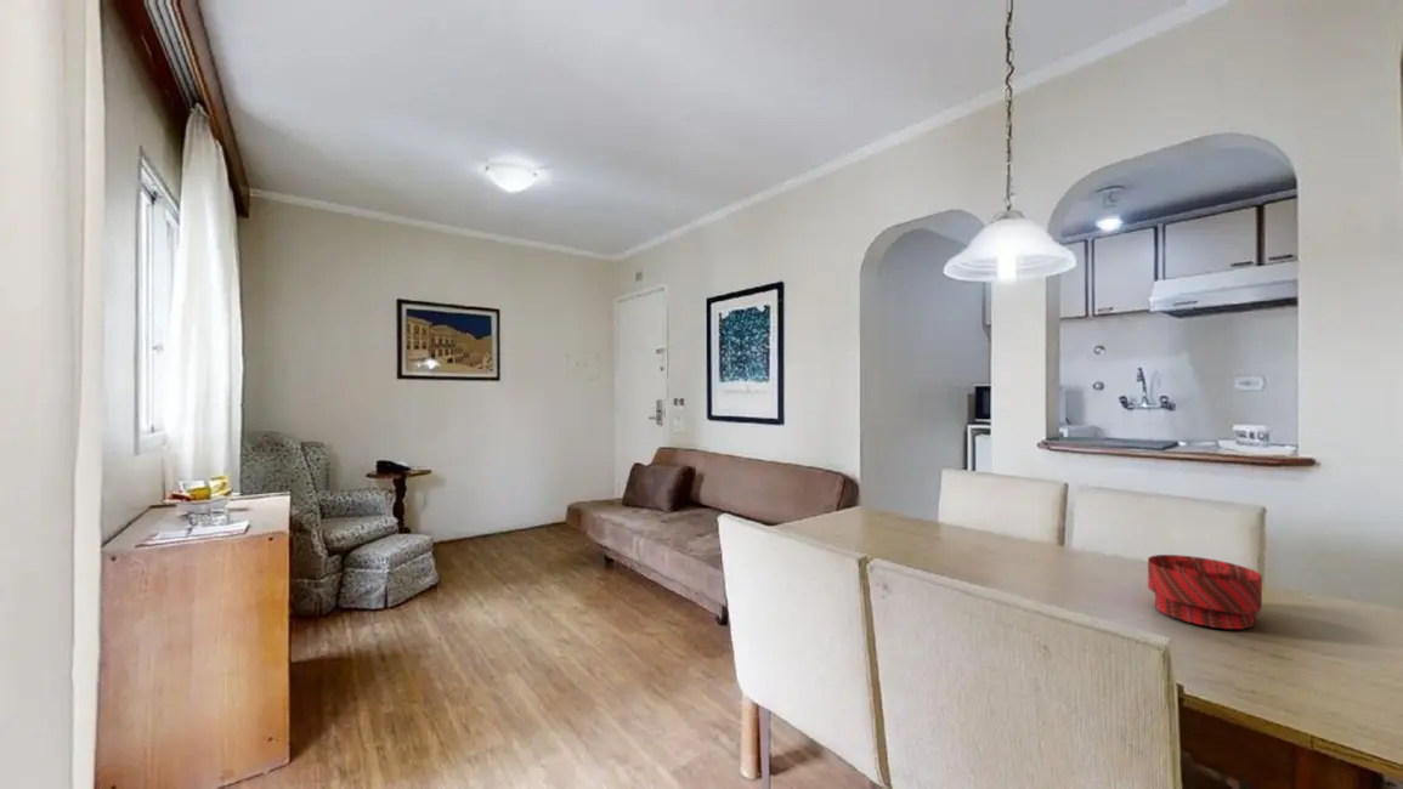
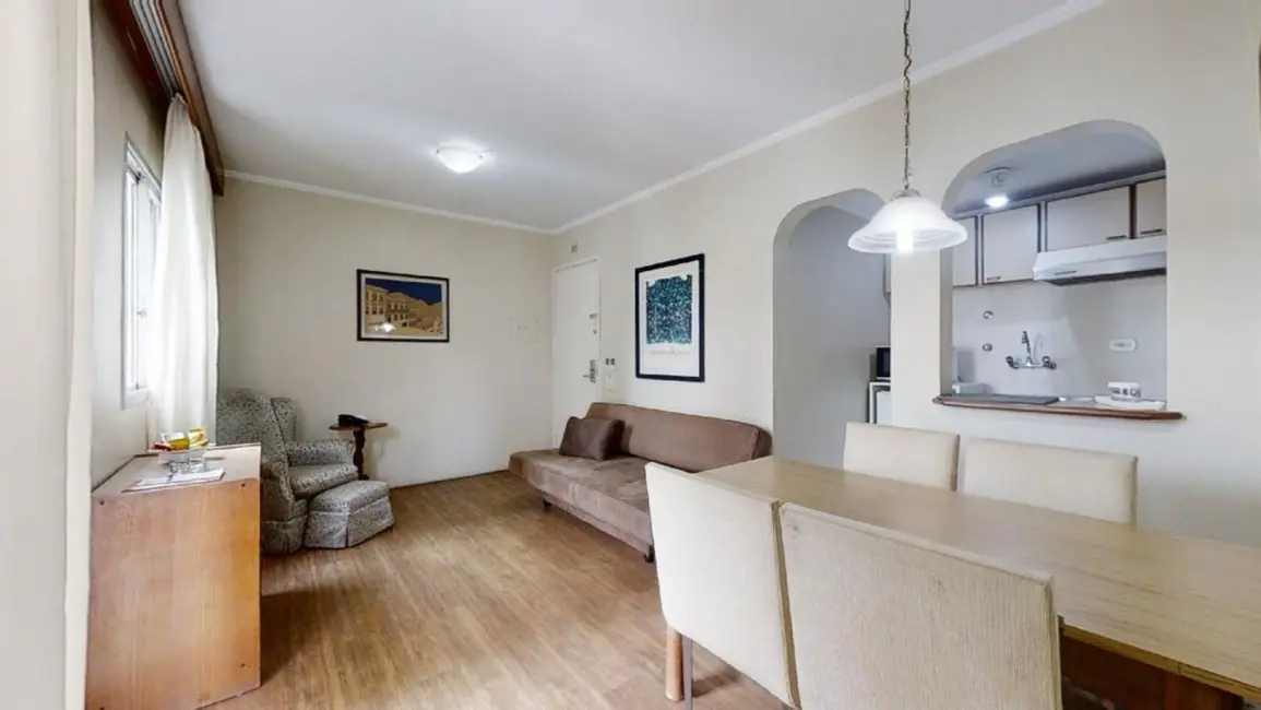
- bowl (1201, 589)
